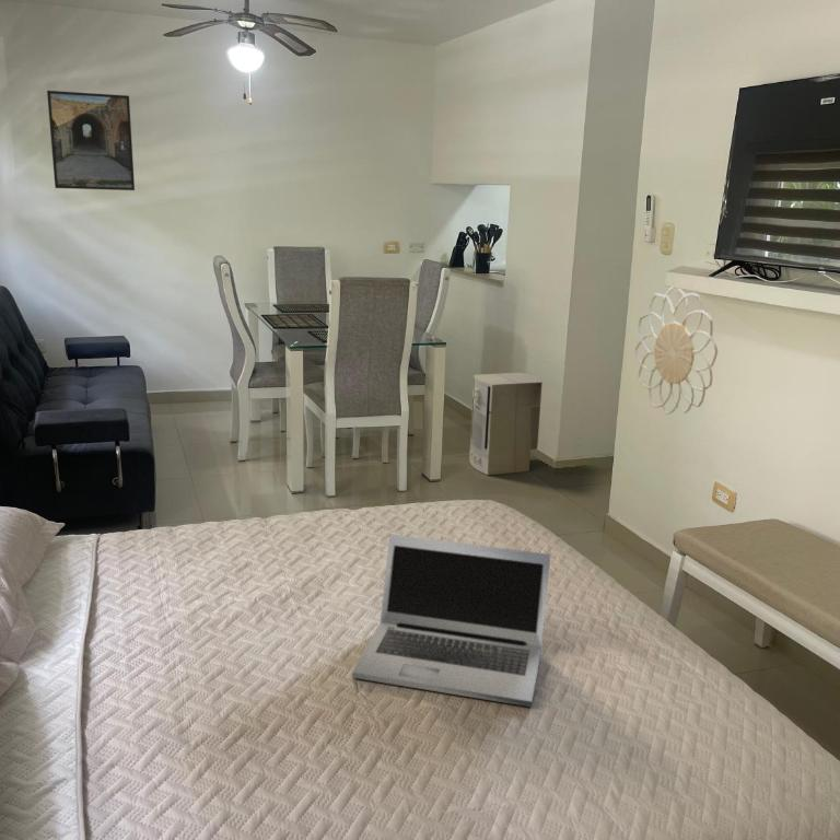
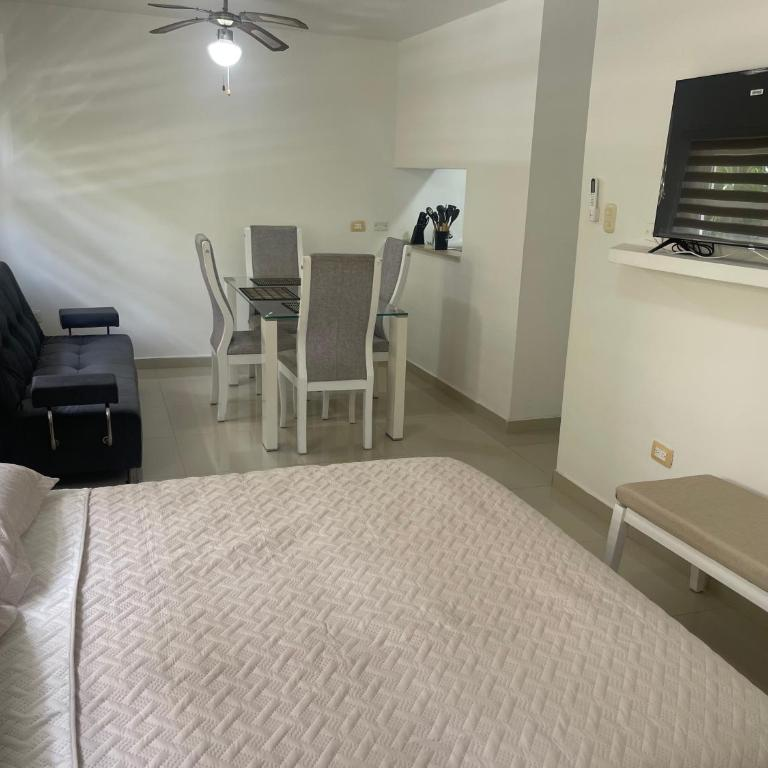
- decorative wall piece (674, 351)
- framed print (92, 141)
- laptop (455, 614)
- air purifier (504, 422)
